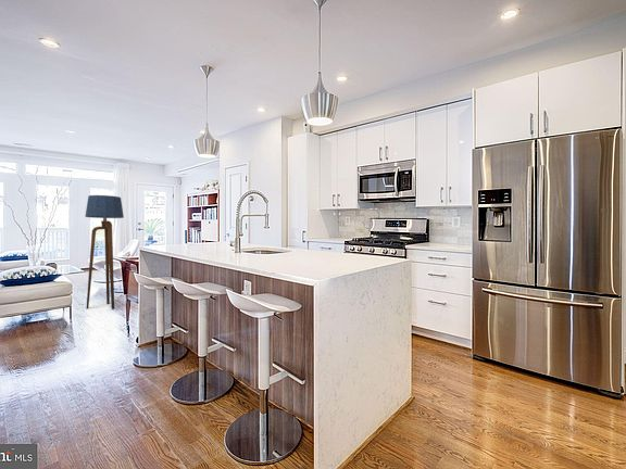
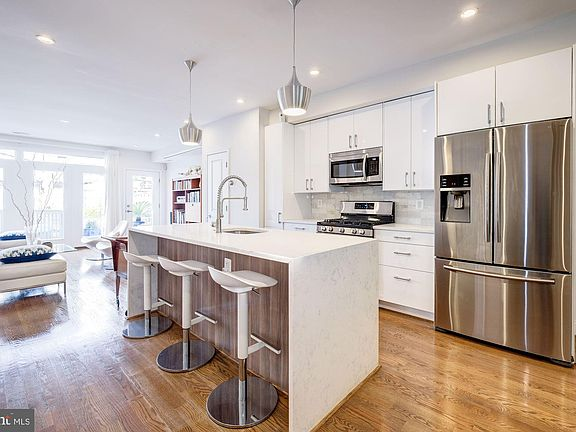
- floor lamp (105, 252)
